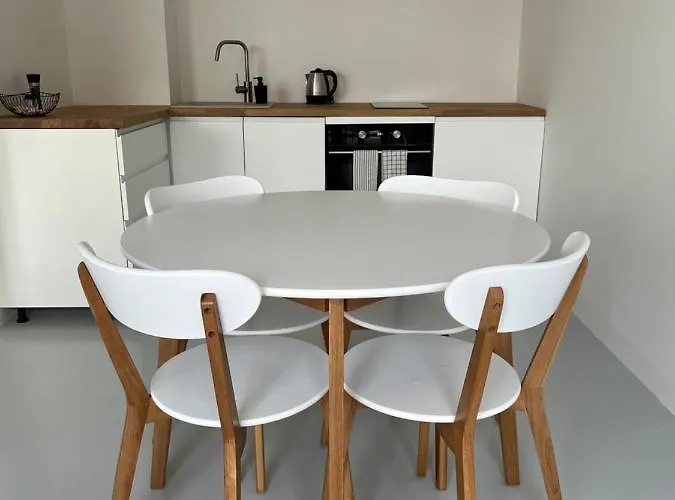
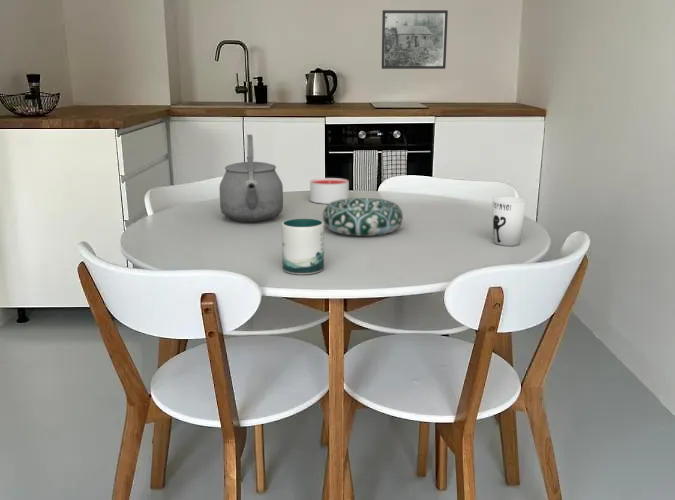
+ tea kettle (251, 179)
+ cup (508, 221)
+ decorative bowl (362, 216)
+ mug (304, 243)
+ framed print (414, 39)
+ candle (329, 189)
